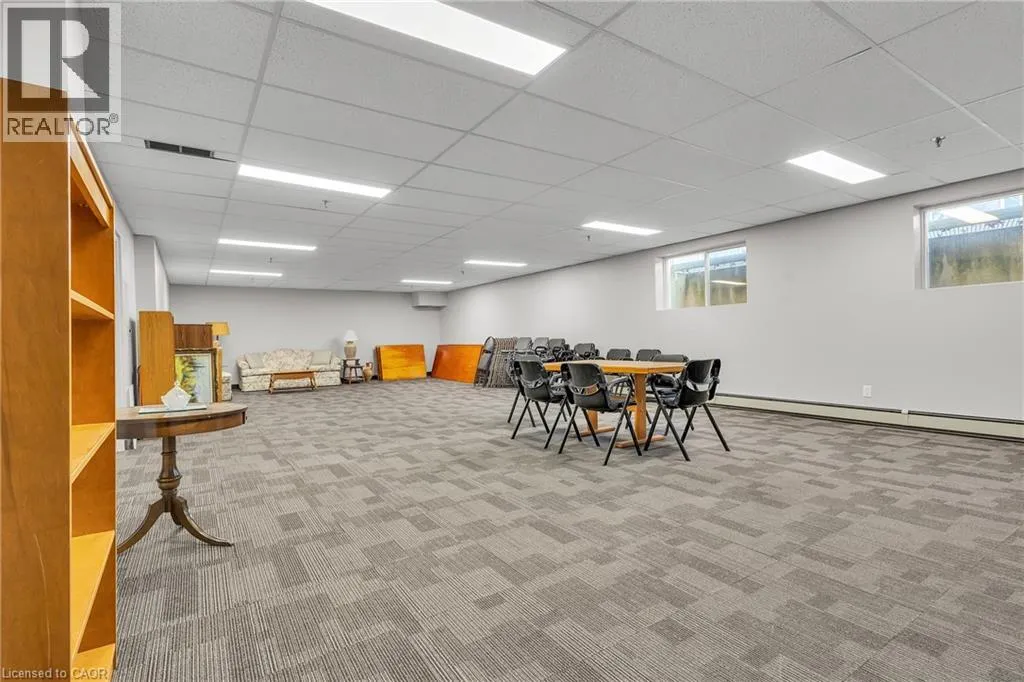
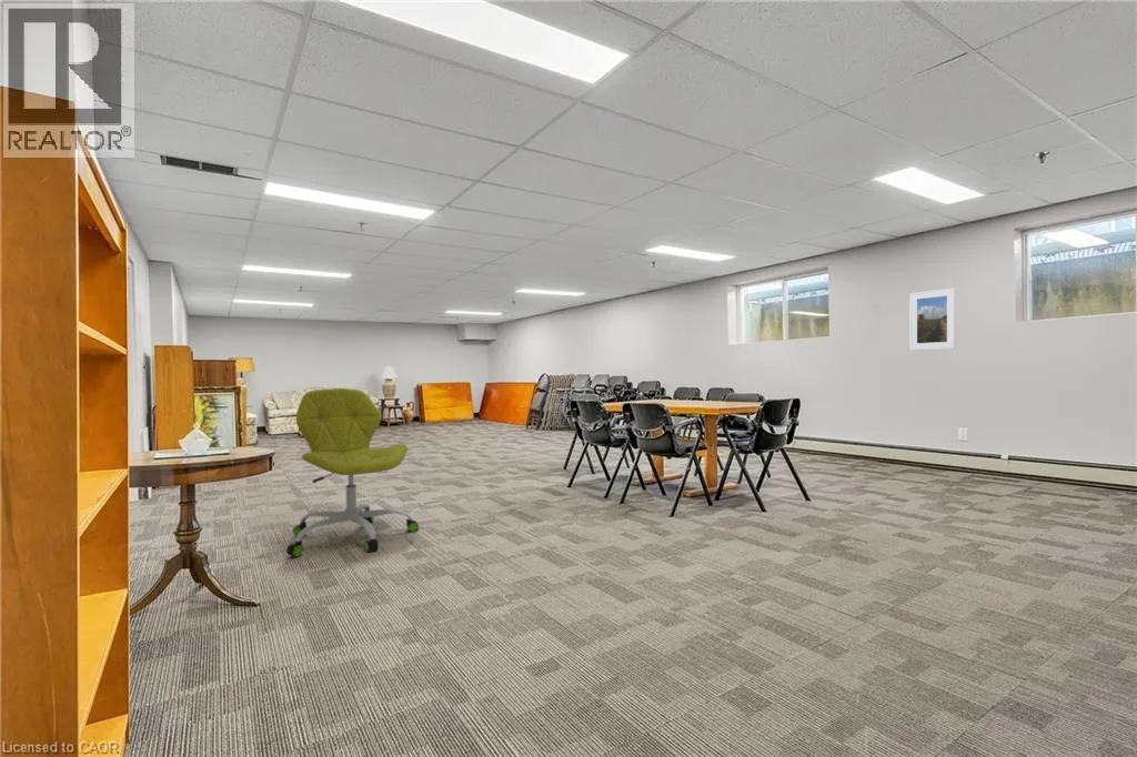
+ office chair (349, 463)
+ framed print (932, 320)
